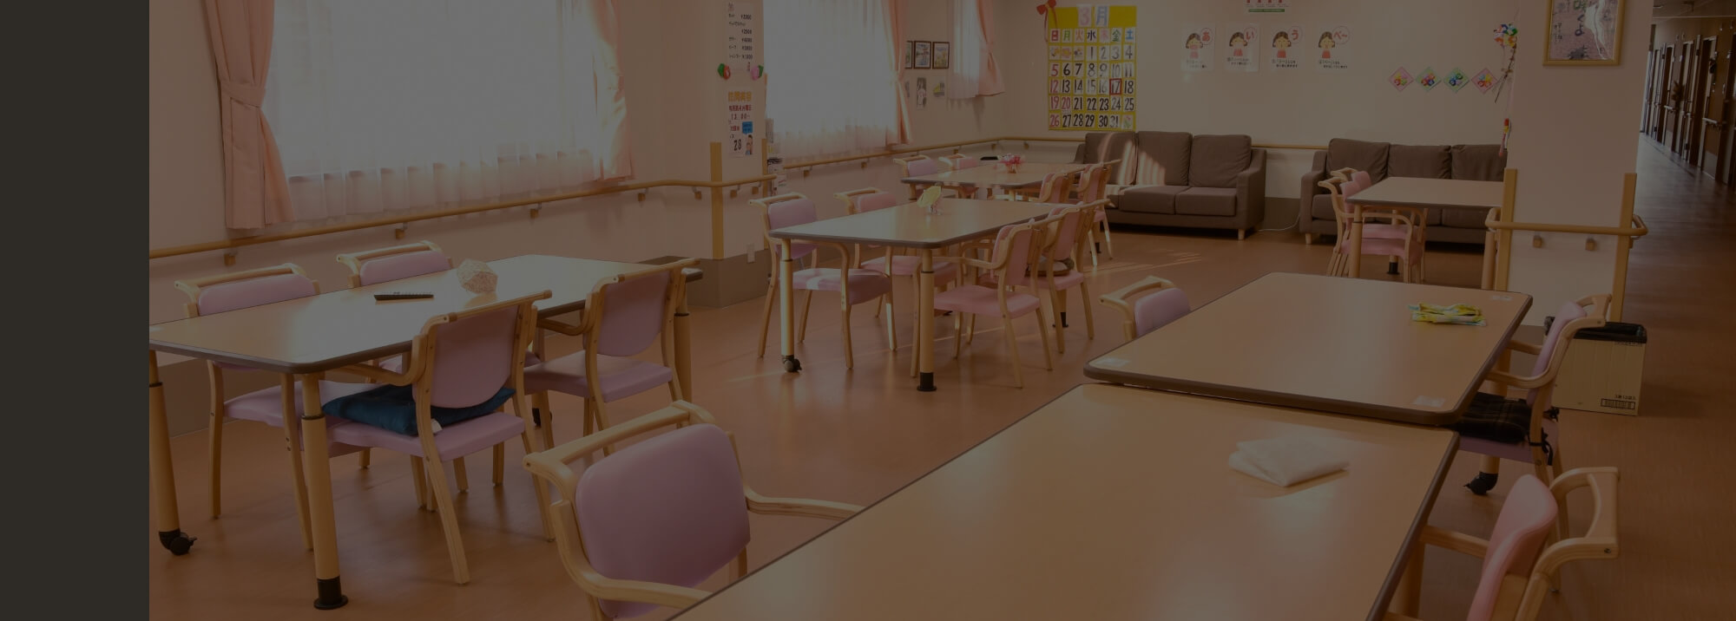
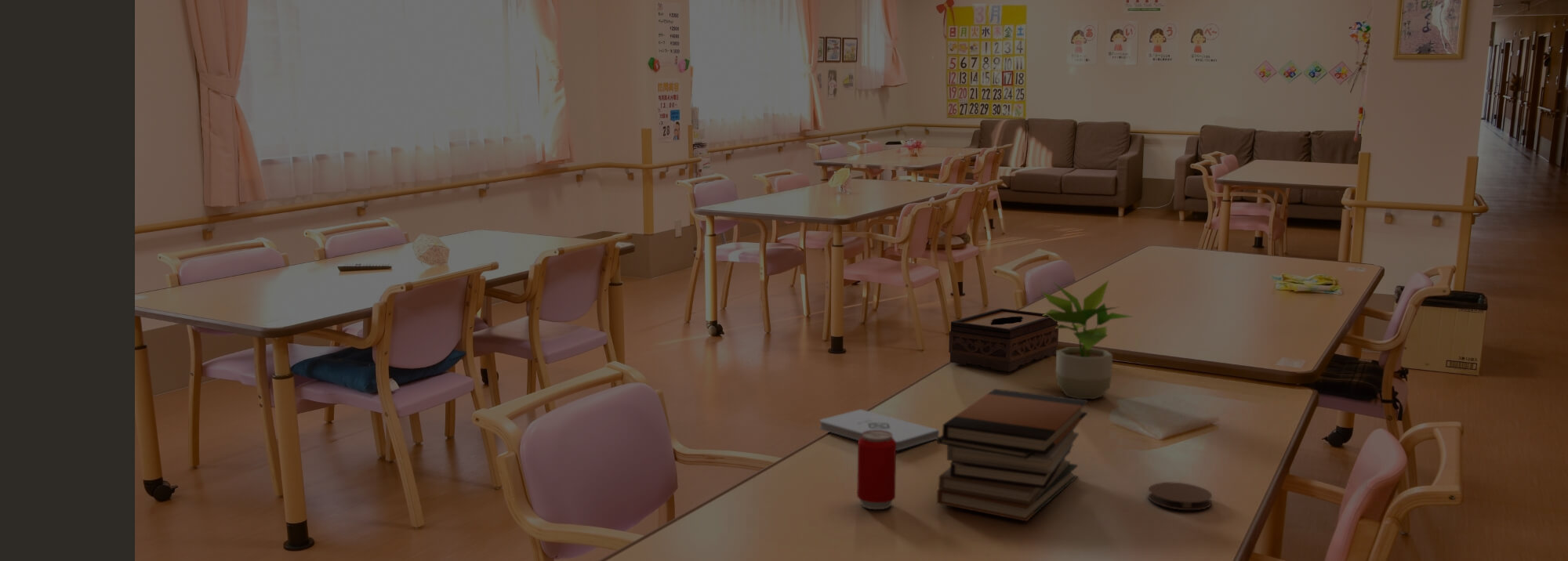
+ tissue box (1004, 338)
+ notepad (877, 429)
+ beverage can (877, 469)
+ book stack (1014, 451)
+ potted plant (1078, 338)
+ coaster (1180, 495)
